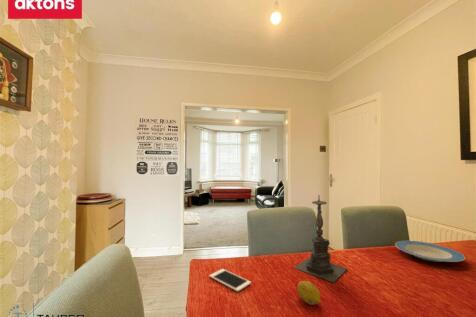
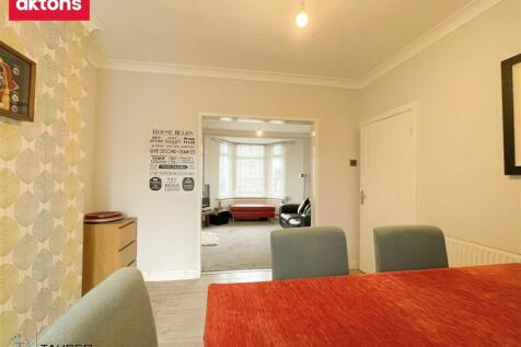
- plate (427, 253)
- fruit (309, 293)
- cell phone (229, 279)
- candle holder (320, 229)
